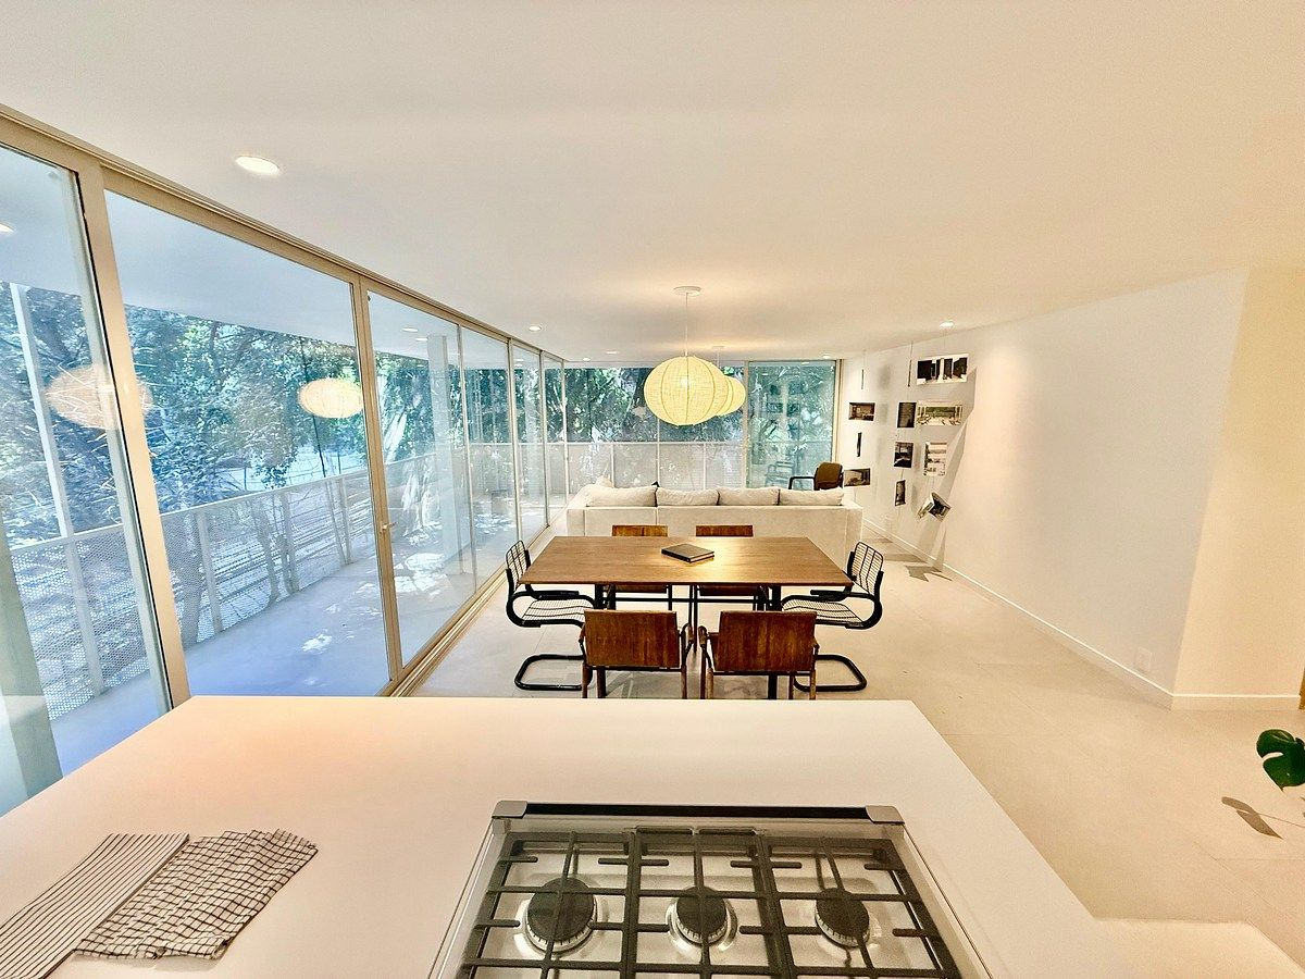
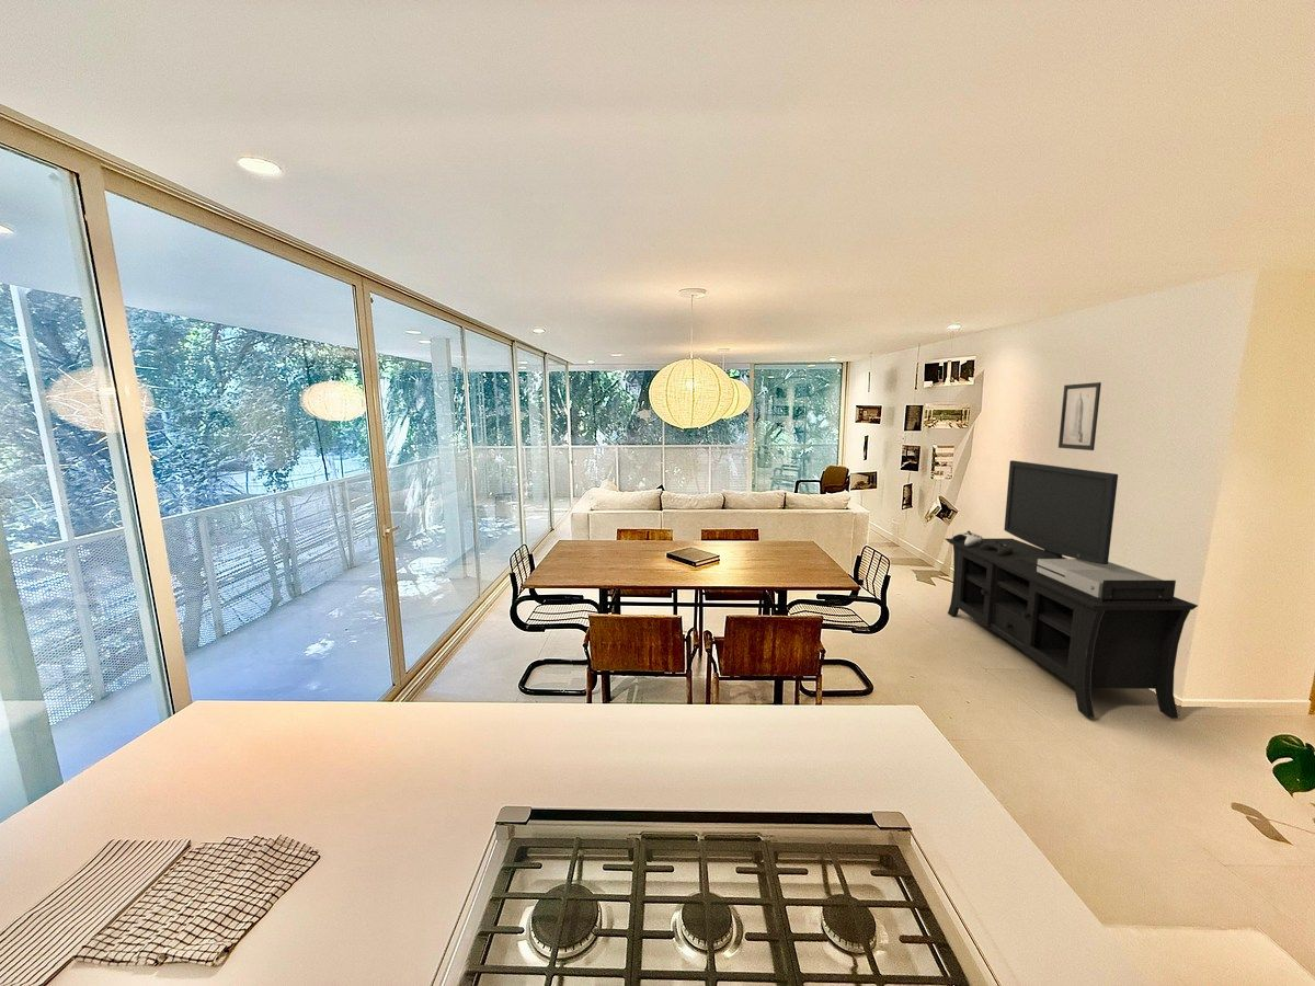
+ media console (1043, 563)
+ wall art (1078, 416)
